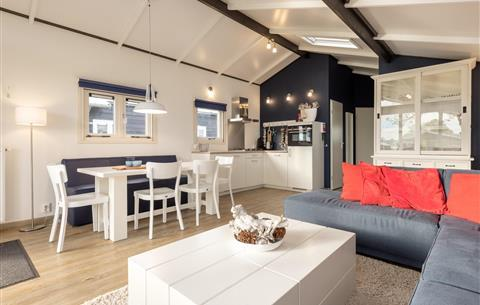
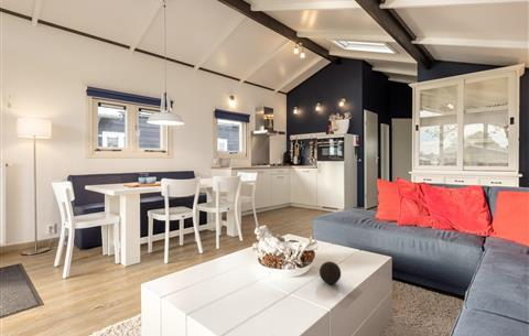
+ decorative ball (330, 272)
